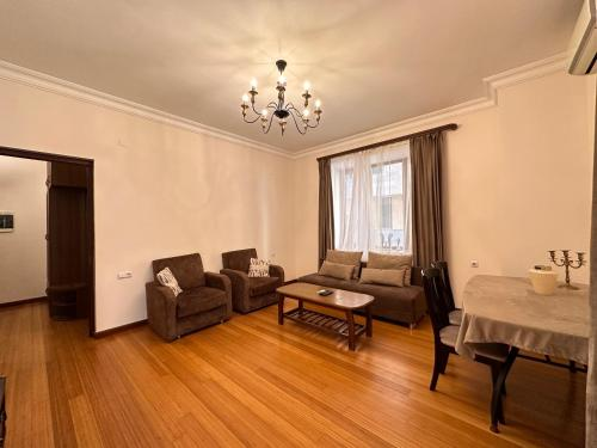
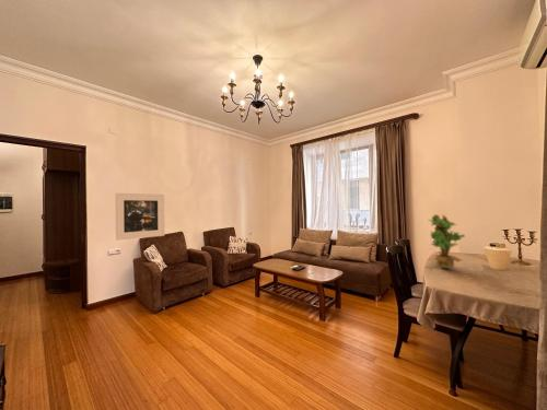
+ flower bouquet (444, 241)
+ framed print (141, 215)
